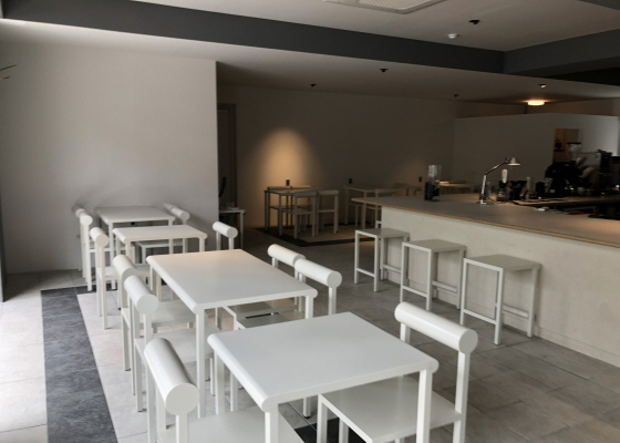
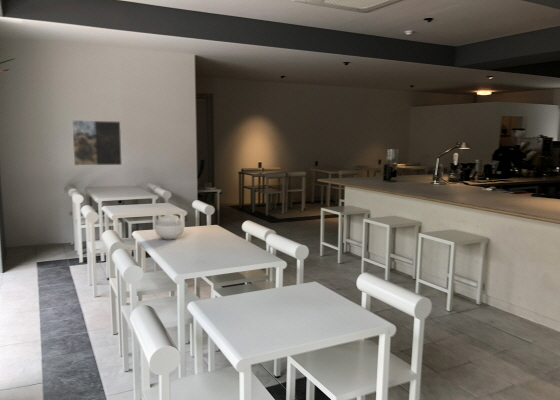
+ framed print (97, 143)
+ teapot (170, 224)
